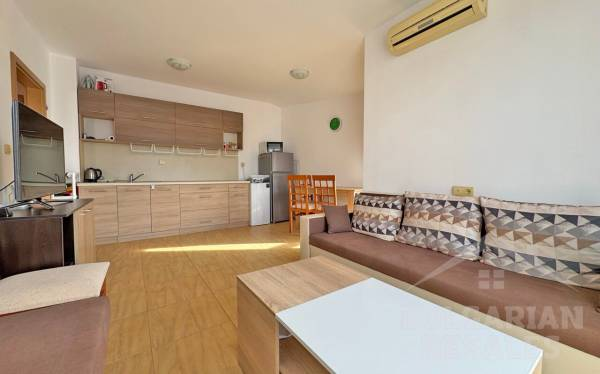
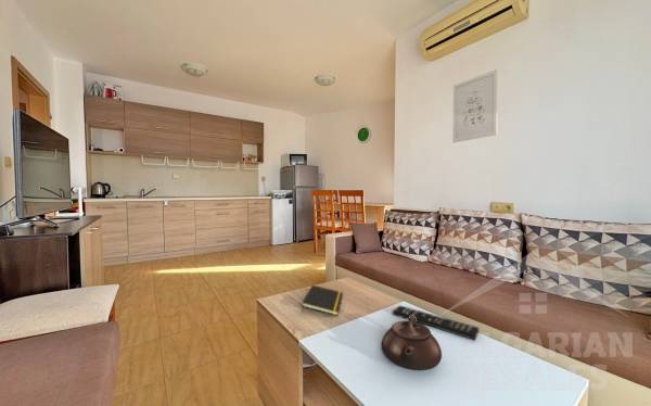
+ teapot (411, 339)
+ remote control (432, 319)
+ notepad (323, 299)
+ wall art (473, 107)
